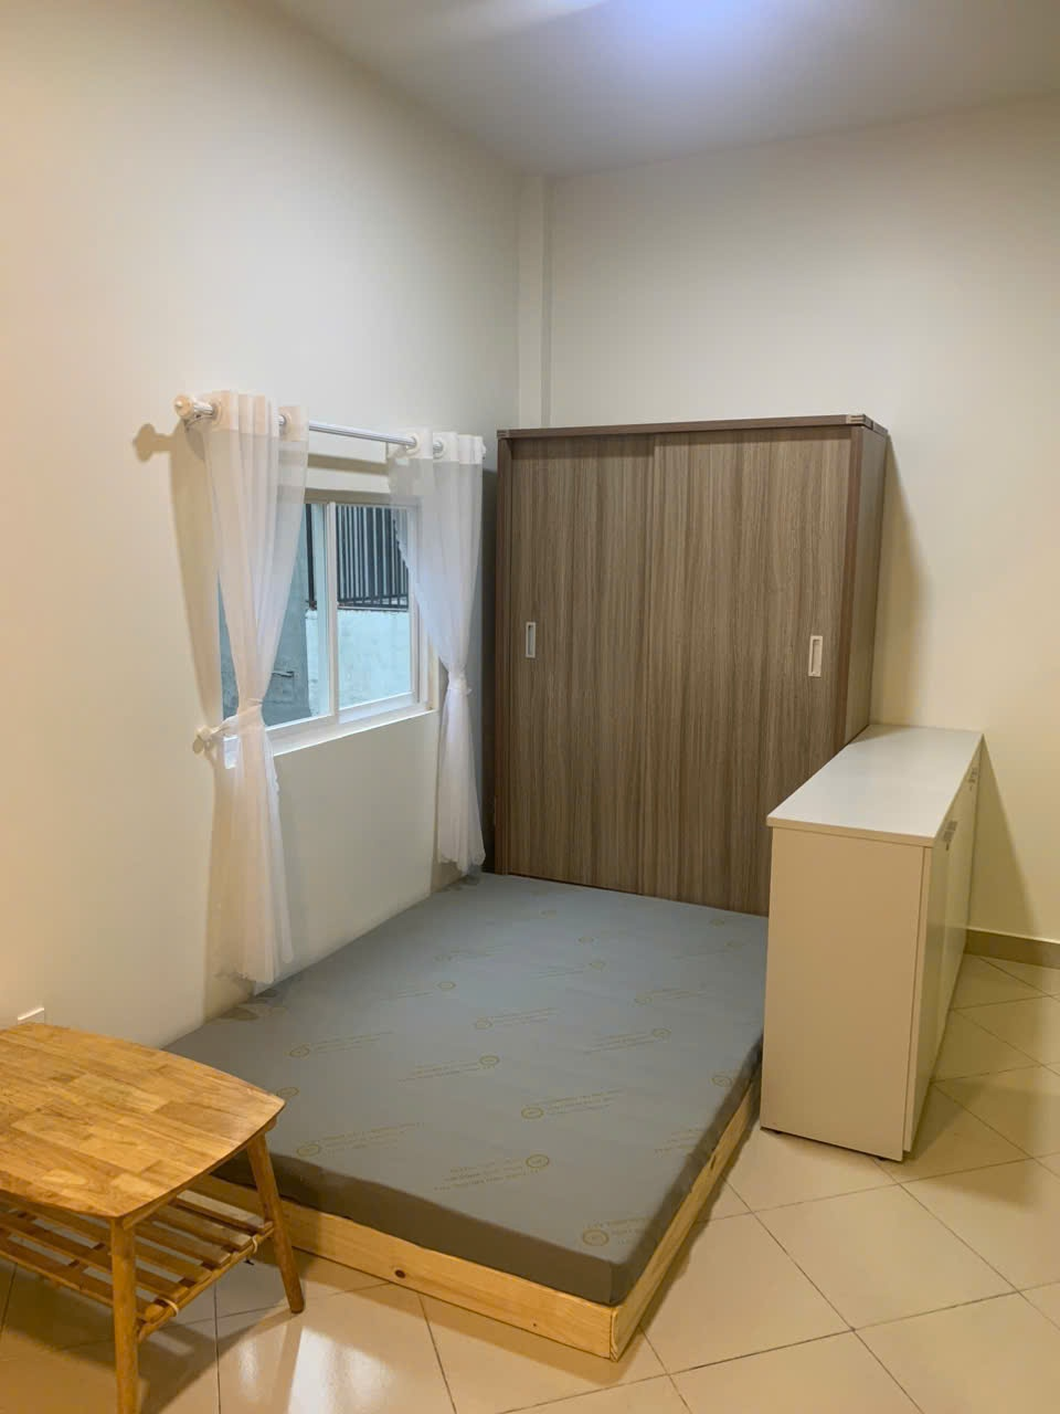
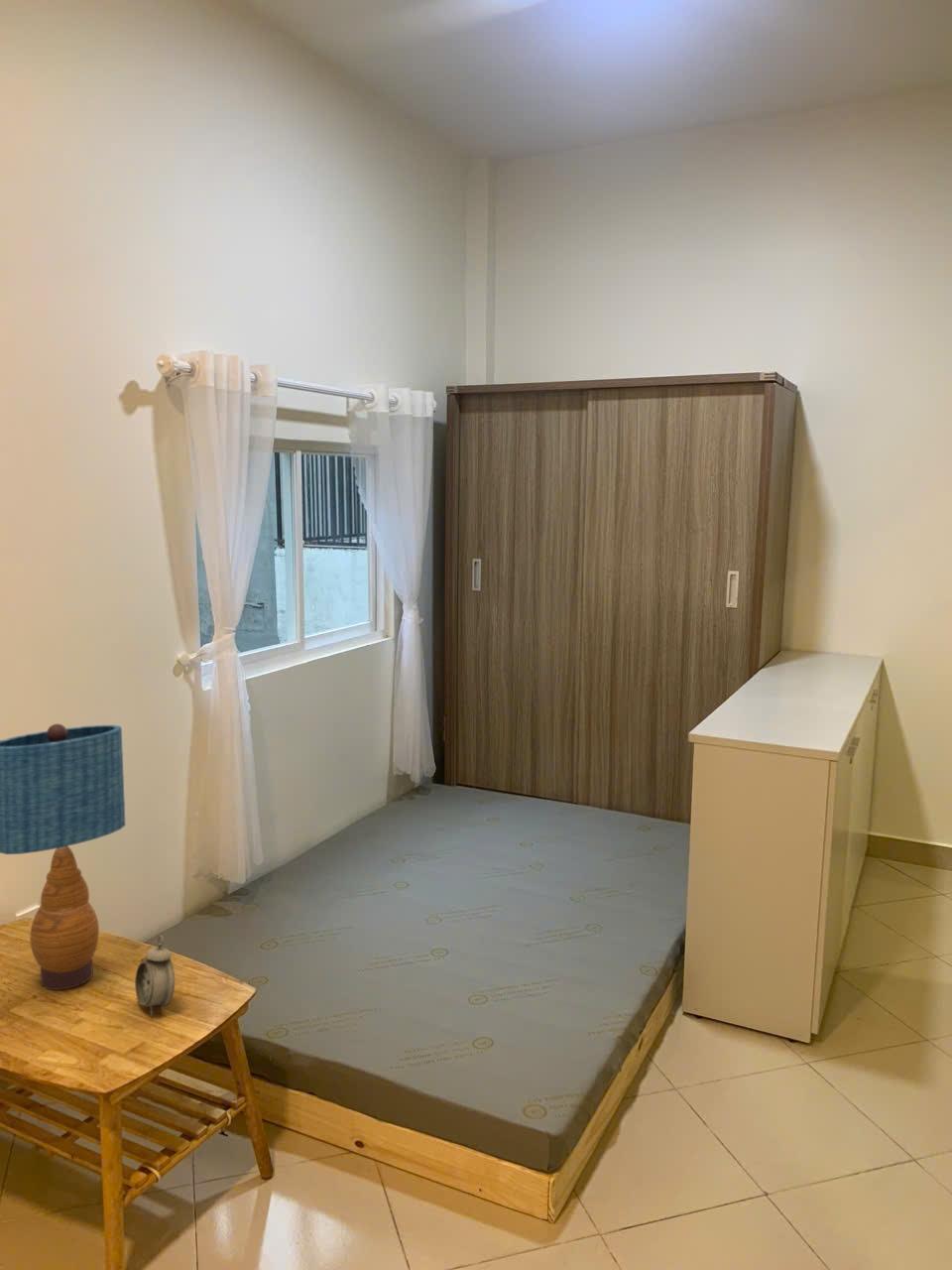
+ alarm clock (155, 971)
+ table lamp (64, 852)
